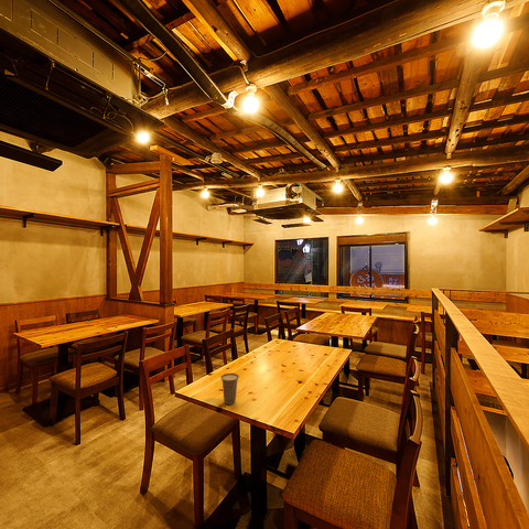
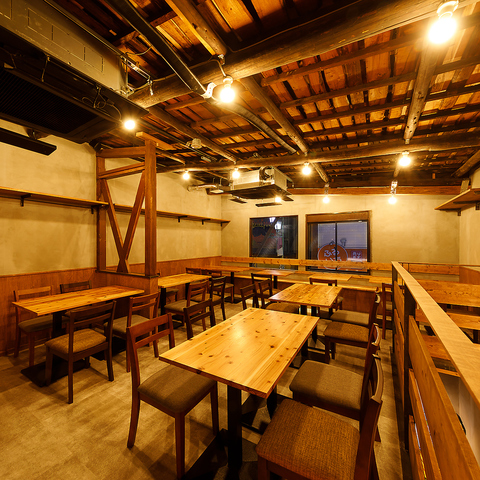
- cup (229, 389)
